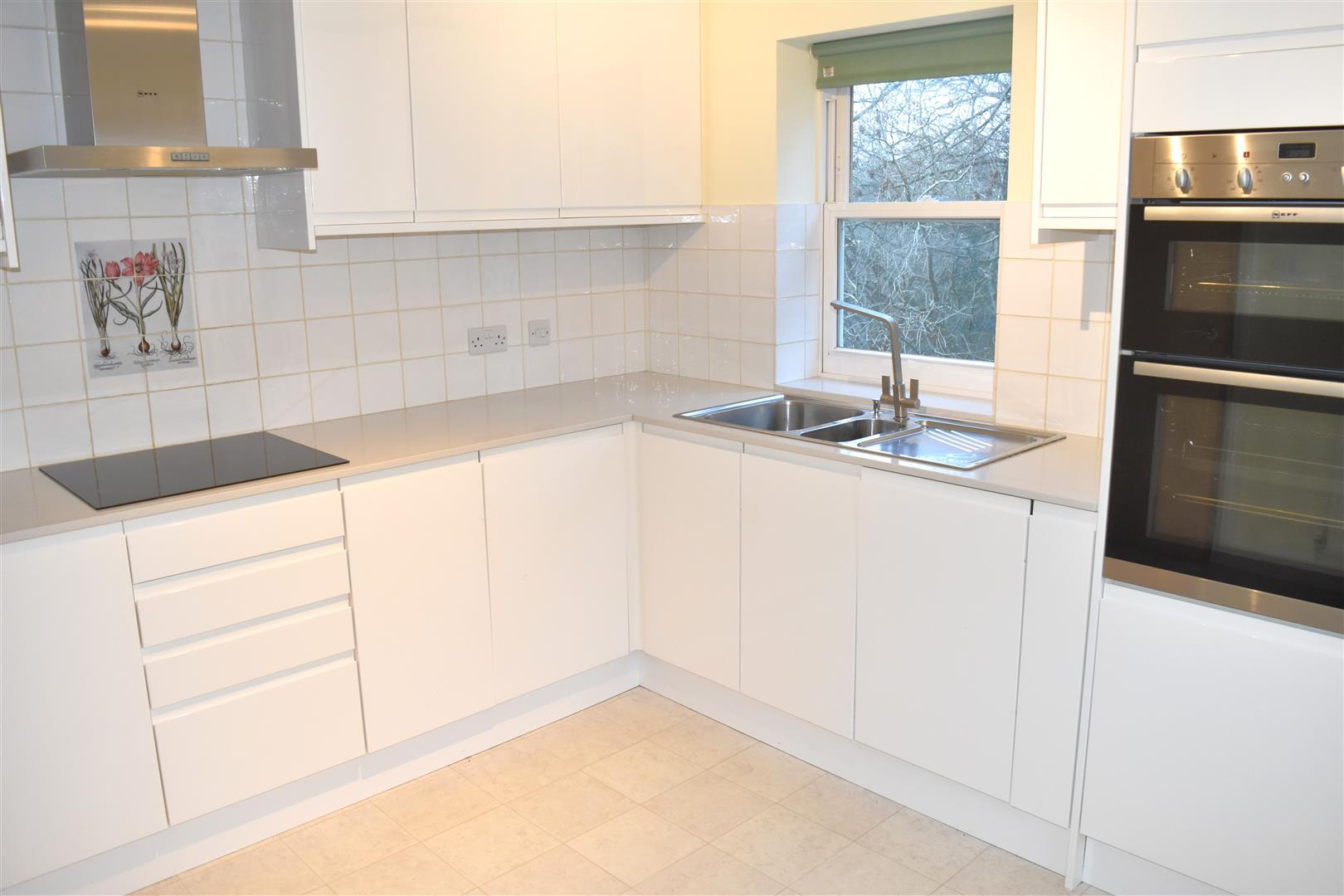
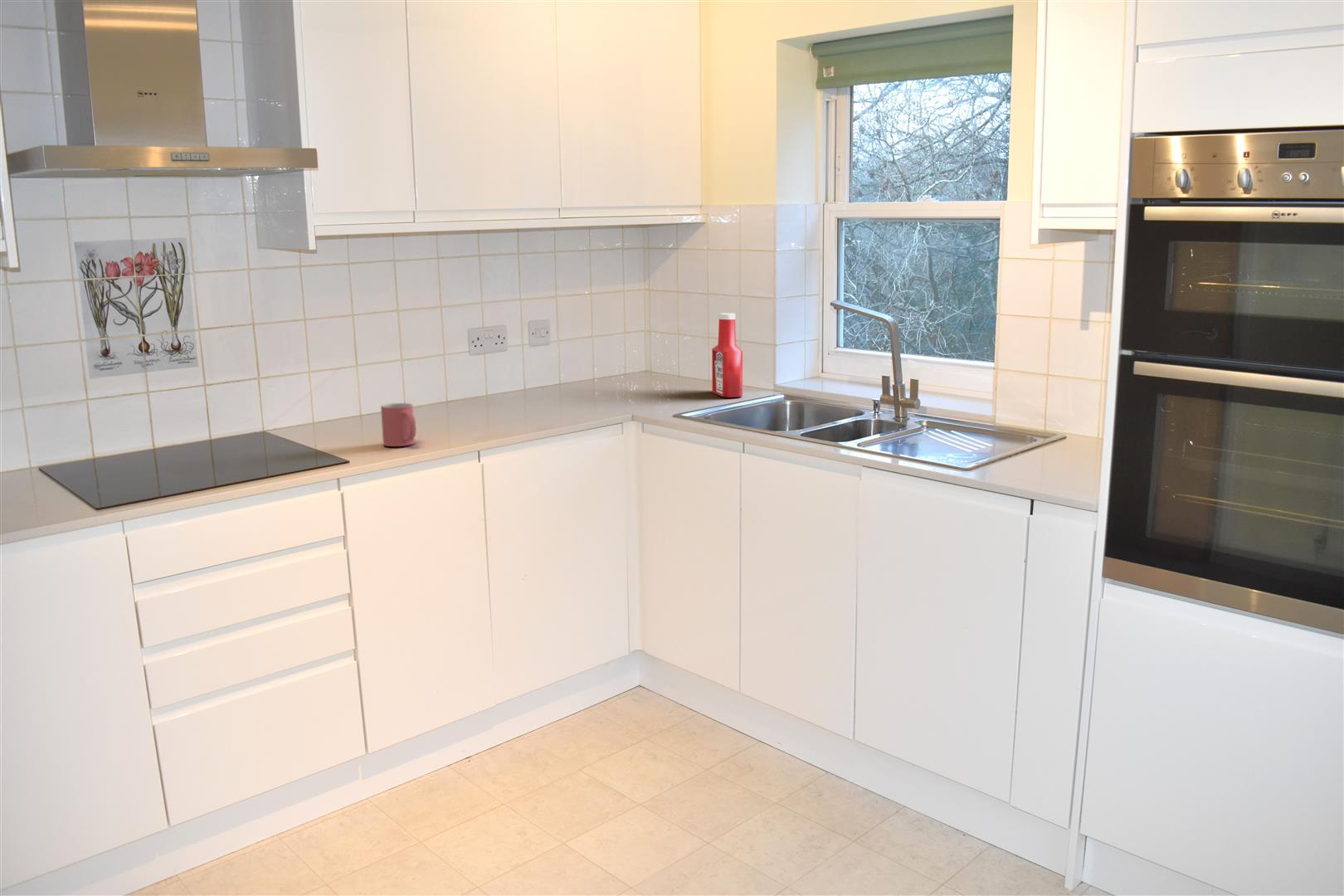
+ soap bottle (727, 353)
+ mug (402, 425)
